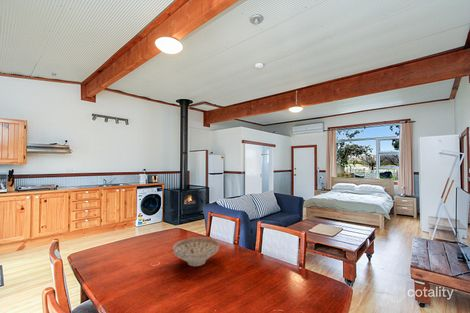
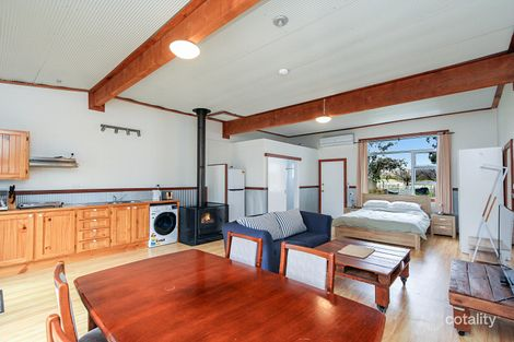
- decorative bowl (196, 253)
